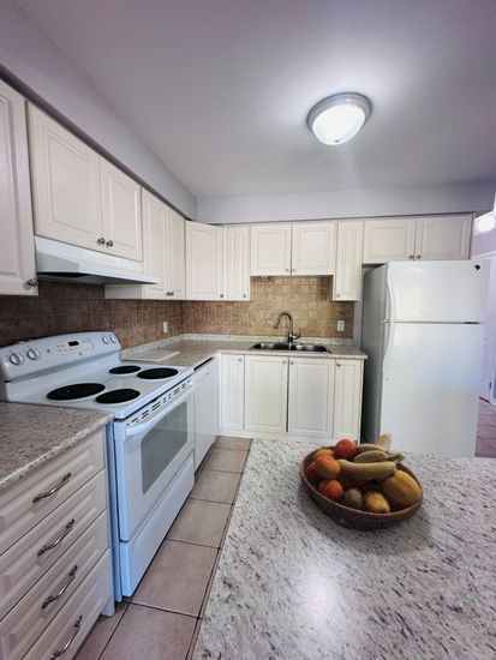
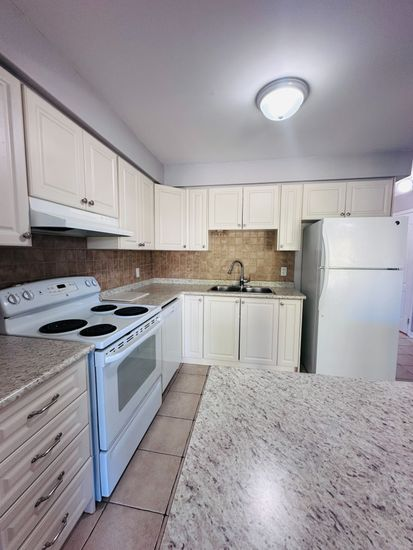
- fruit bowl (357, 468)
